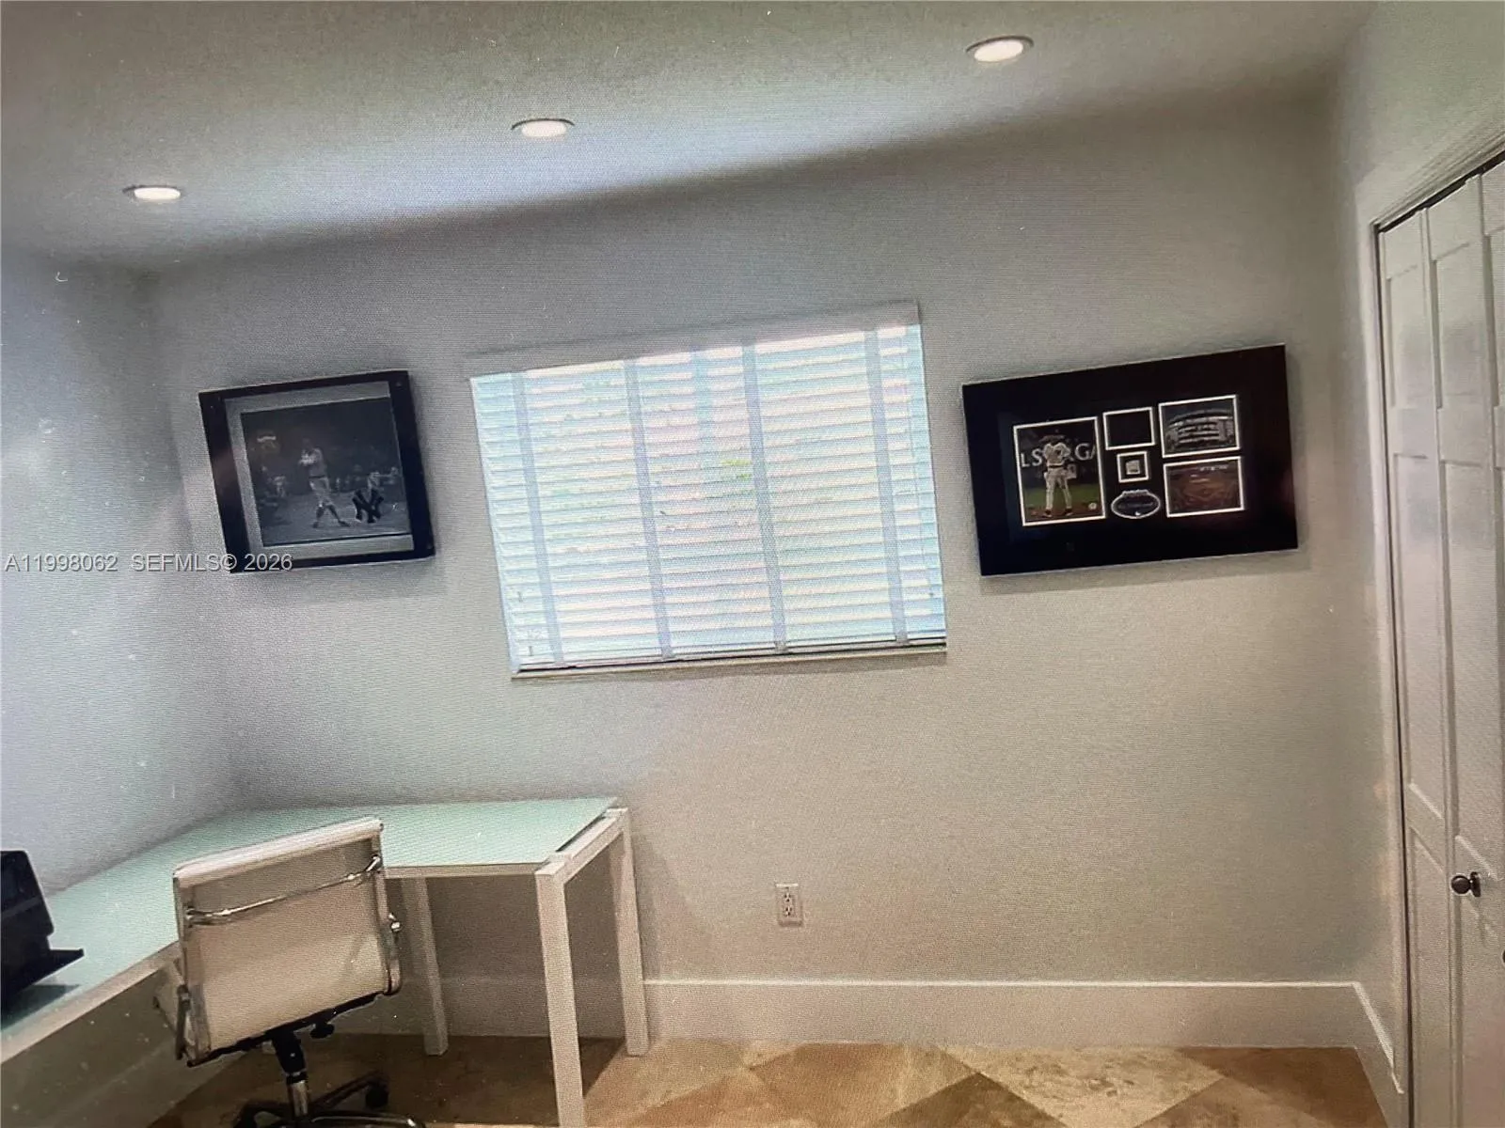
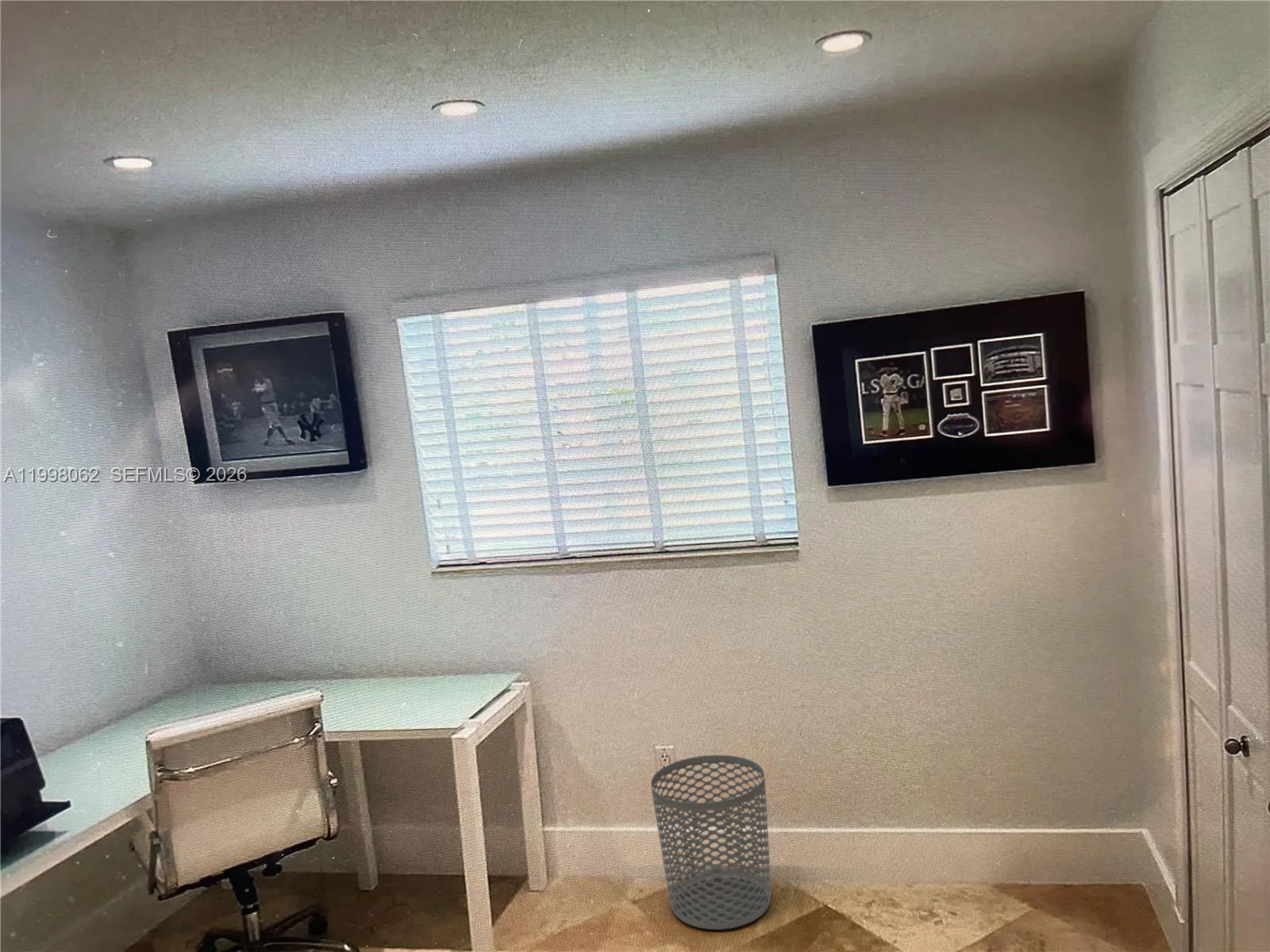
+ waste bin (714, 840)
